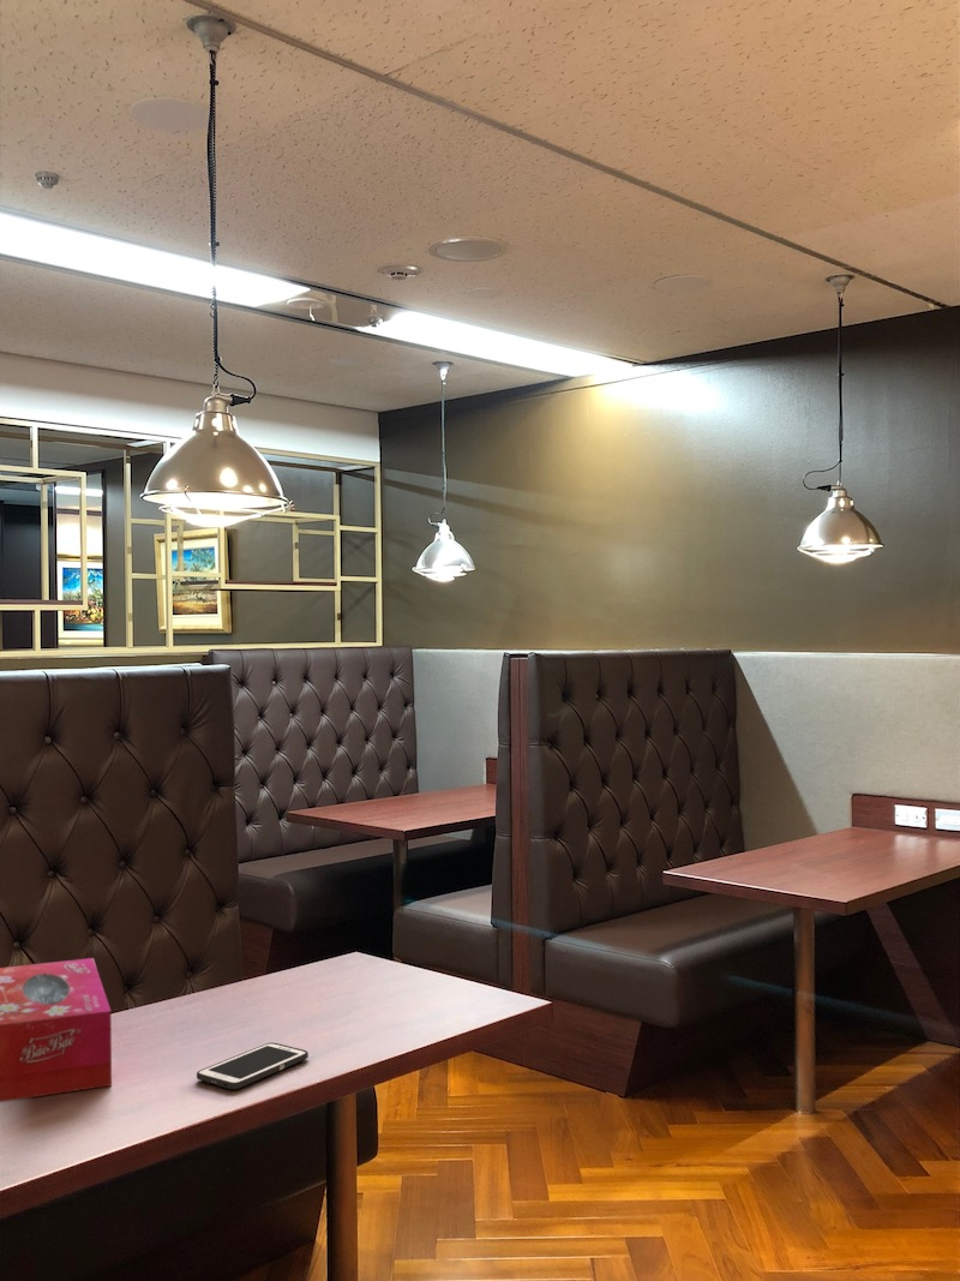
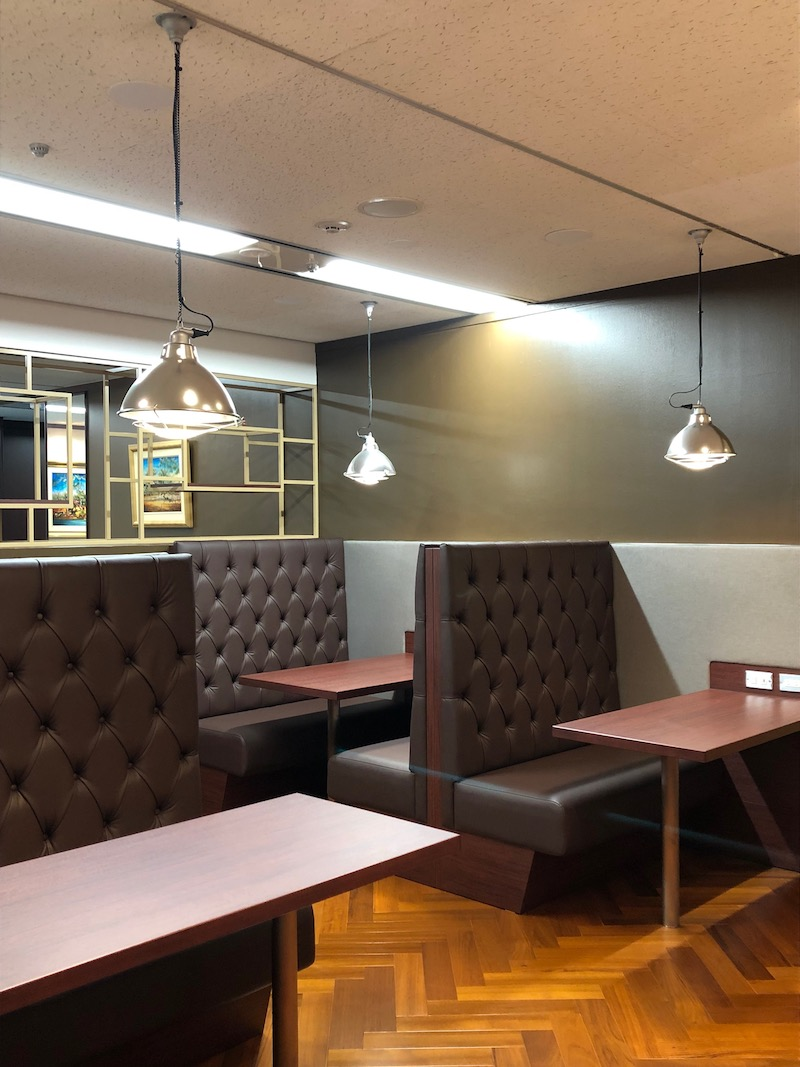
- cell phone (253, 1065)
- tissue box (46, 1023)
